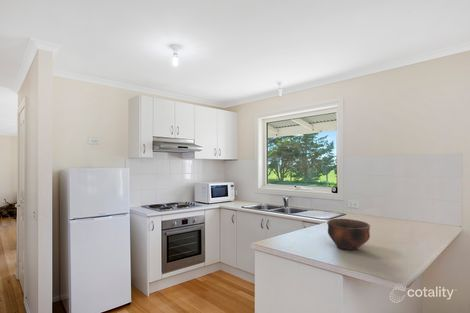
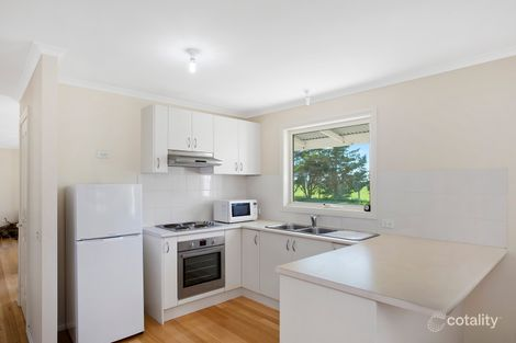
- bowl (348, 235)
